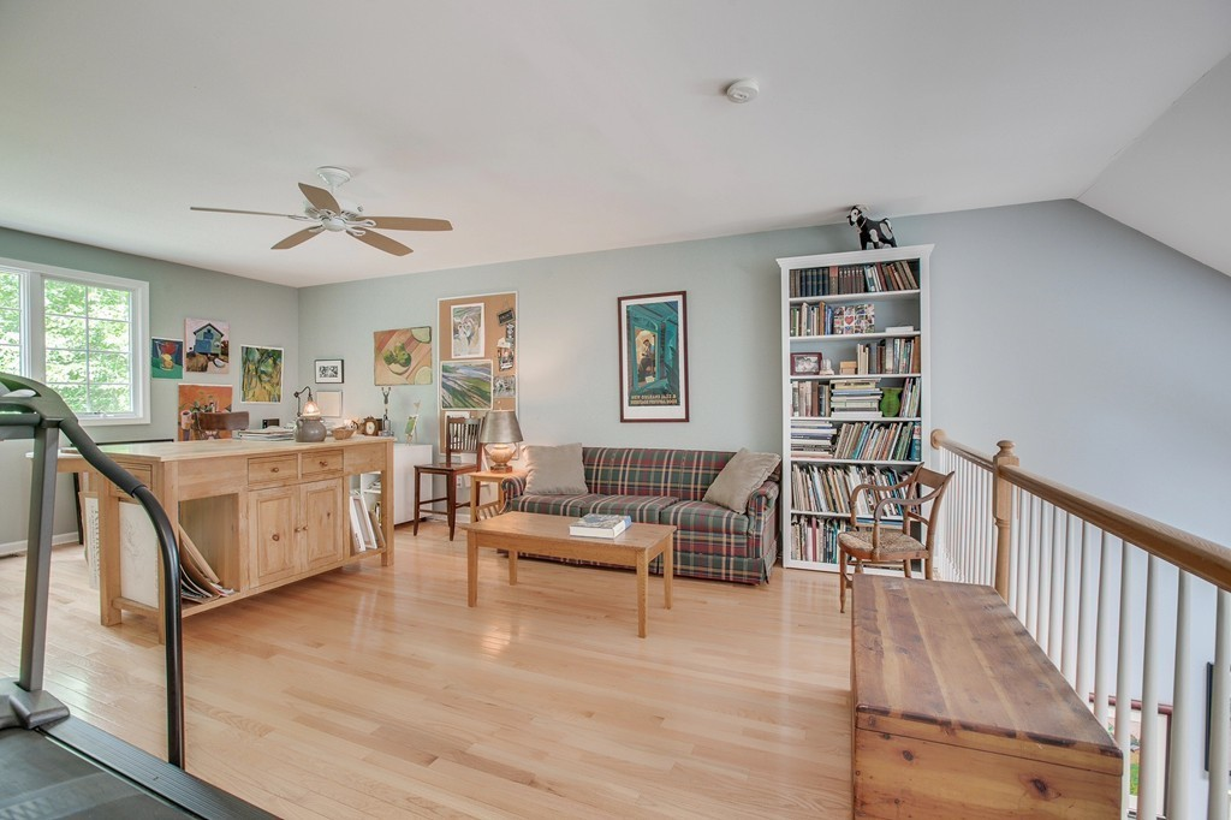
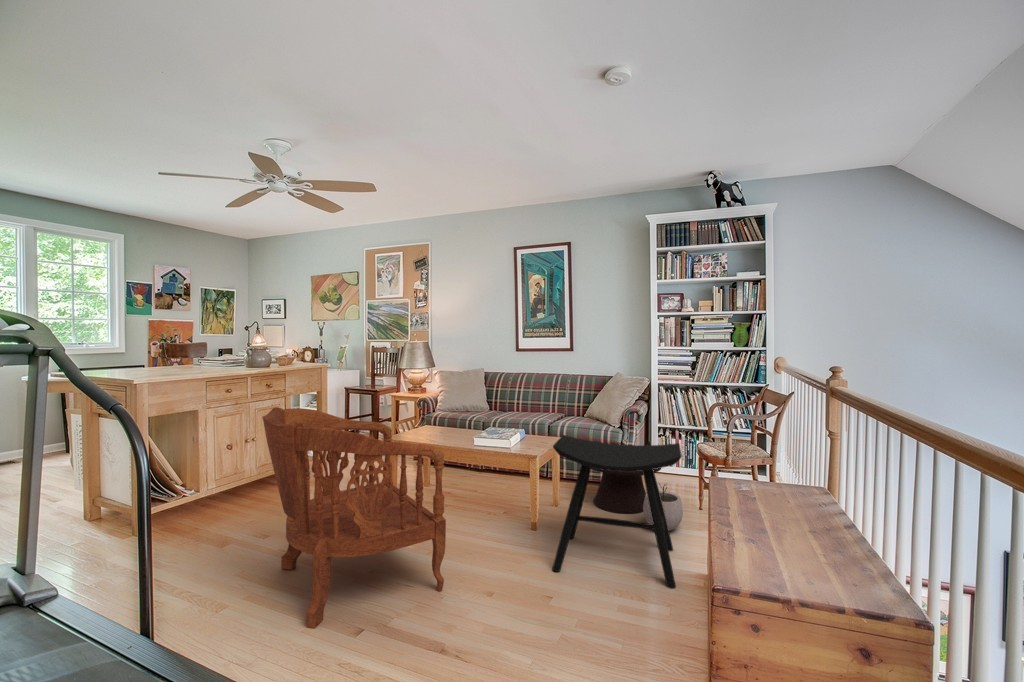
+ plant pot (663, 505)
+ stool (610, 518)
+ side table (621, 482)
+ armchair (345, 495)
